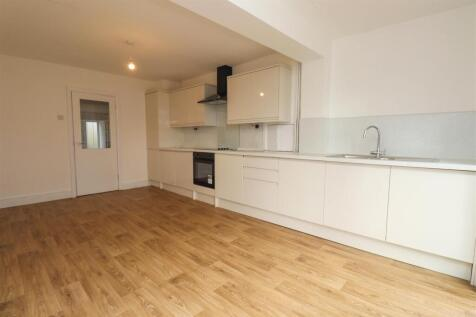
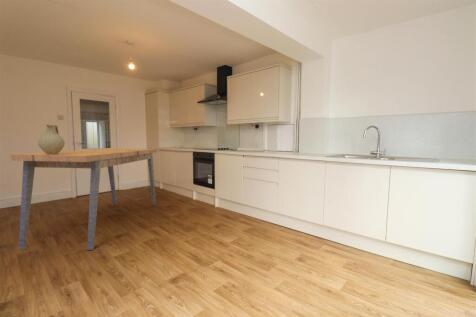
+ ceramic jug (51, 139)
+ dining table (98, 187)
